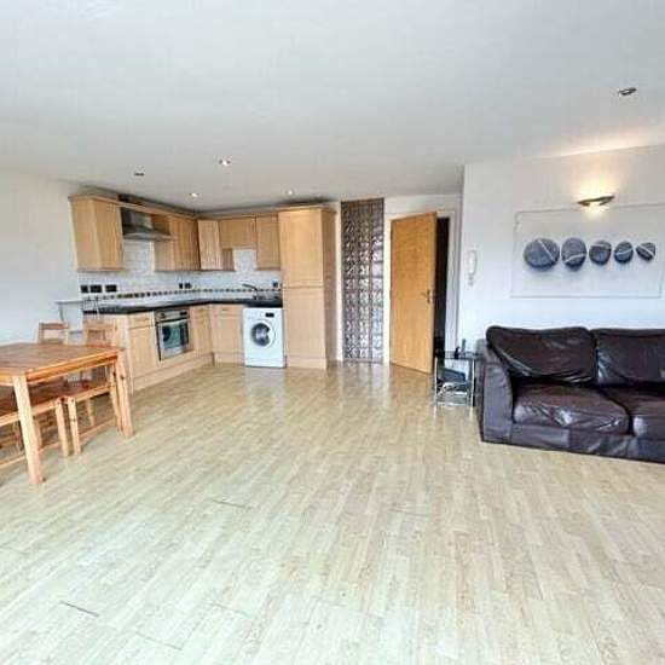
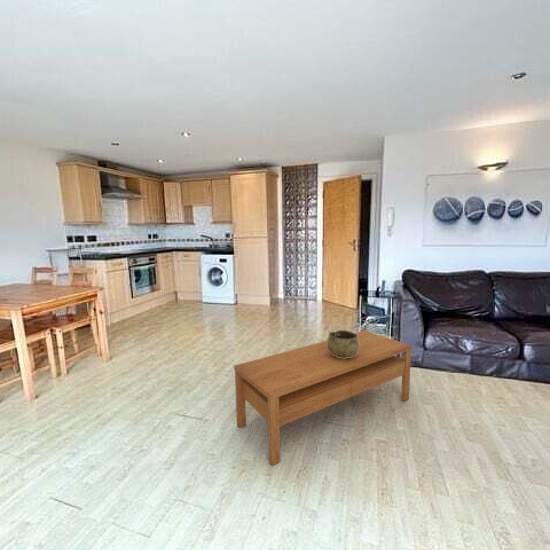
+ decorative bowl (343, 344)
+ coffee table (328, 383)
